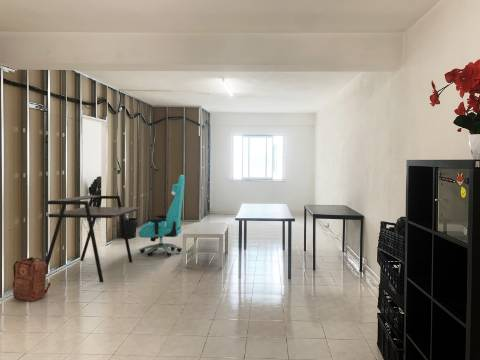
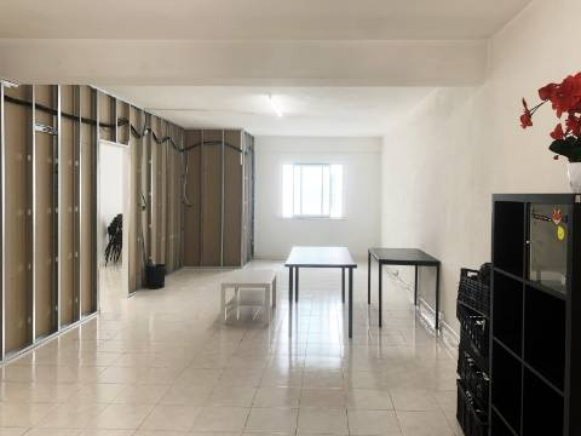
- backpack (30, 277)
- desk (94, 235)
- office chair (161, 215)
